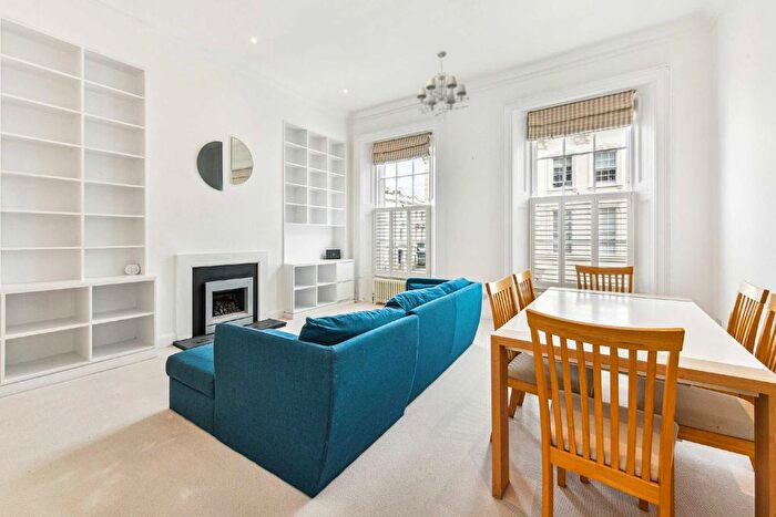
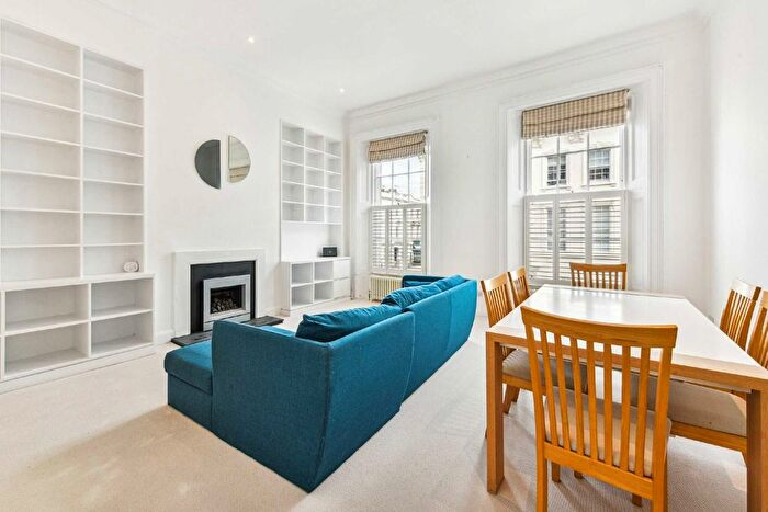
- chandelier (442, 79)
